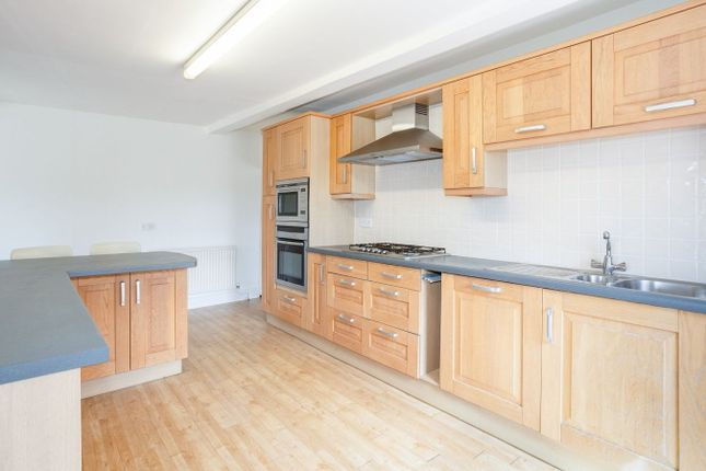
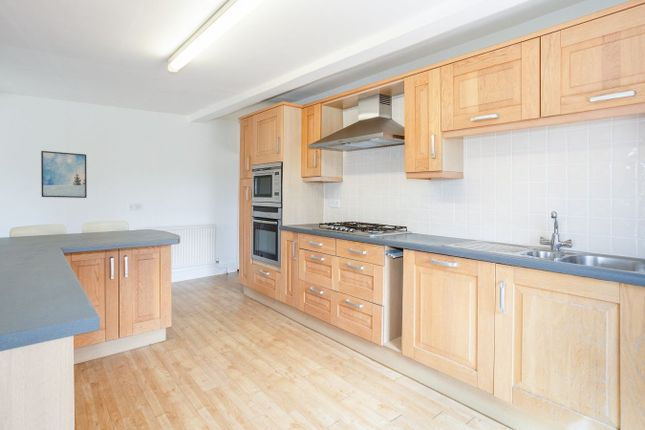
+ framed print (64, 175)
